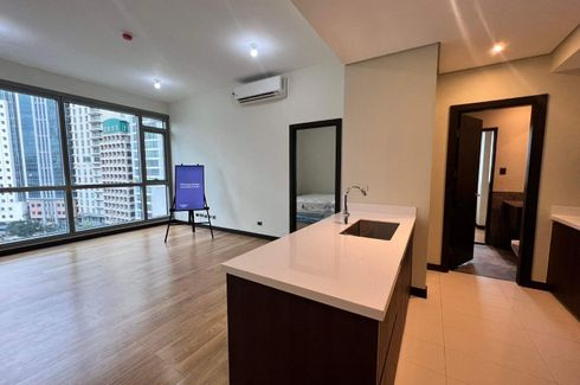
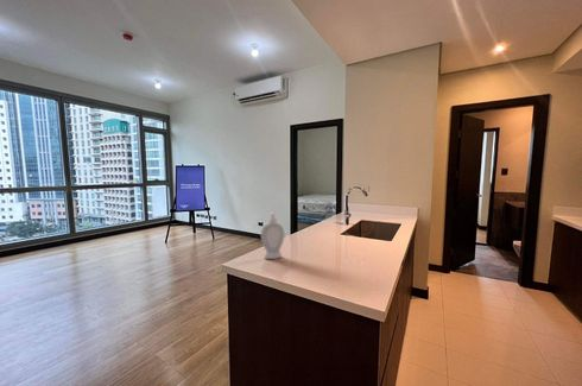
+ soap bottle (272, 234)
